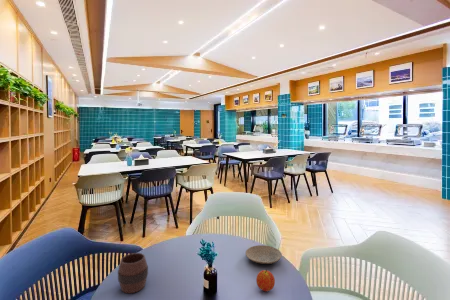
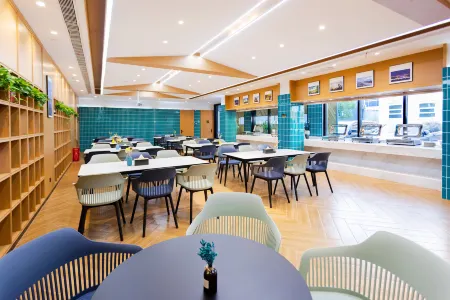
- cup (133, 272)
- fruit (265, 279)
- plate (263, 255)
